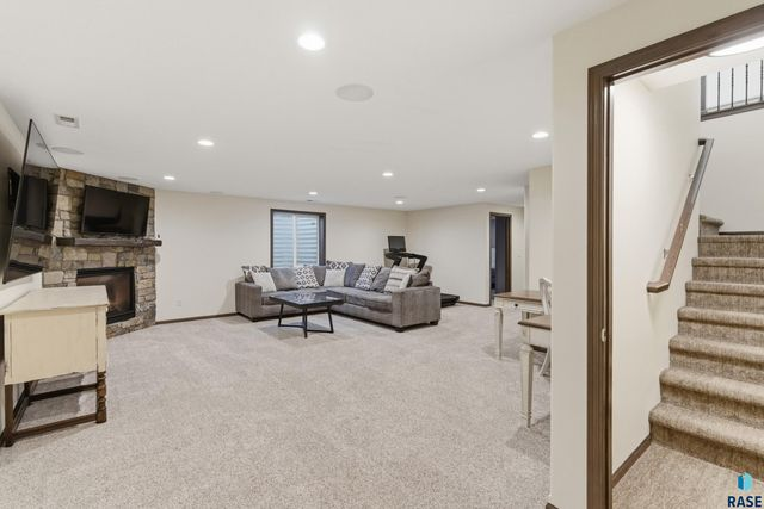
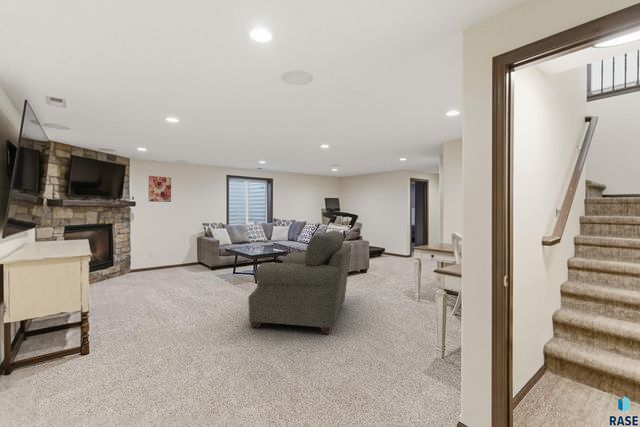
+ wall art (160, 189)
+ chair (304, 273)
